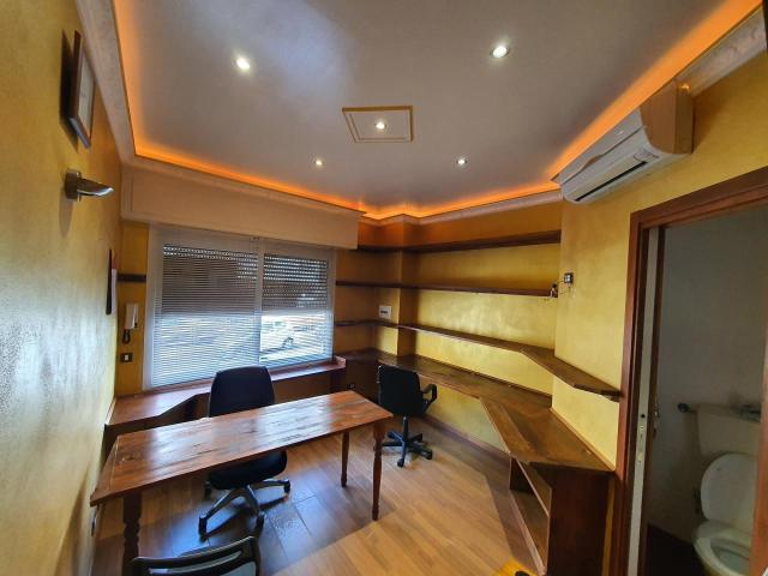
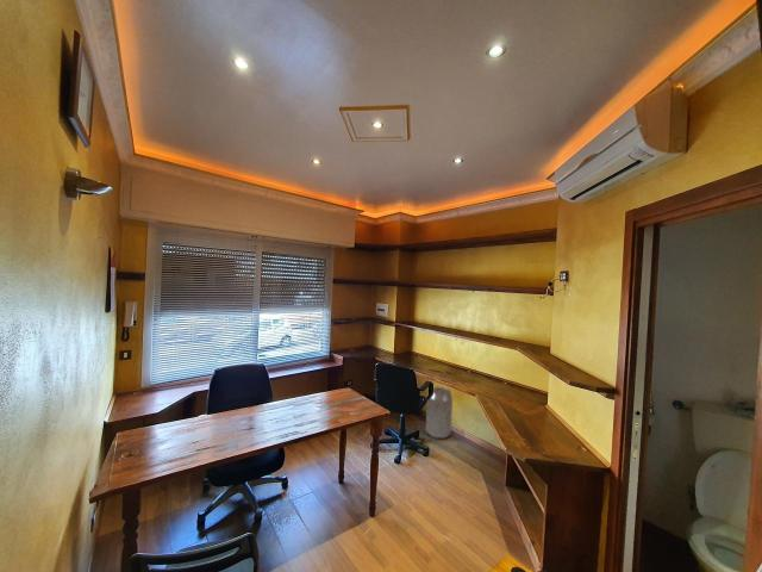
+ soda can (438, 411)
